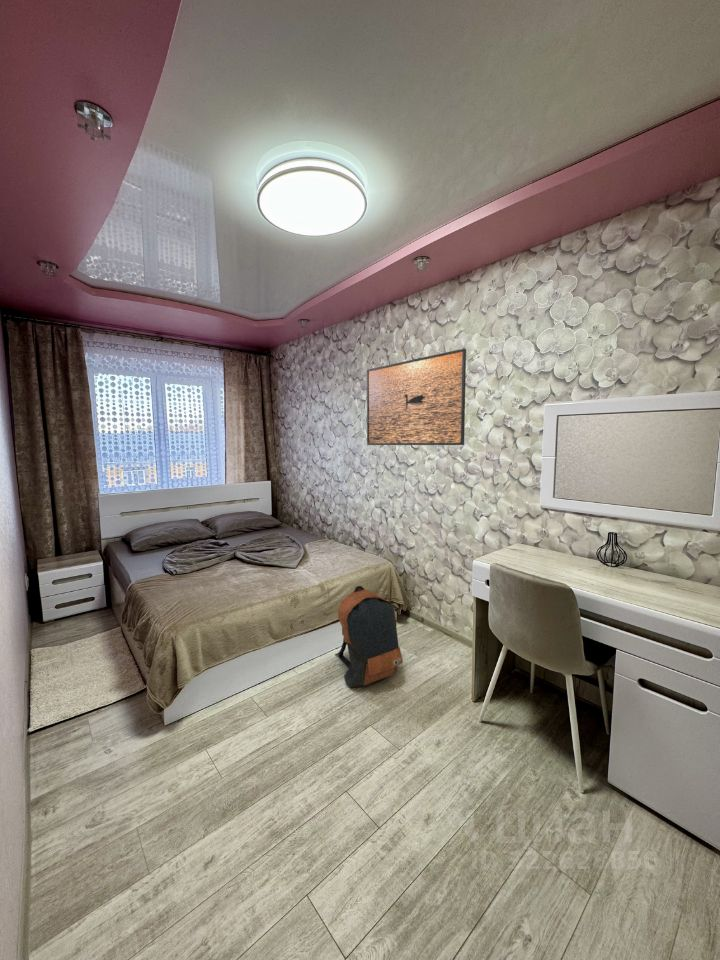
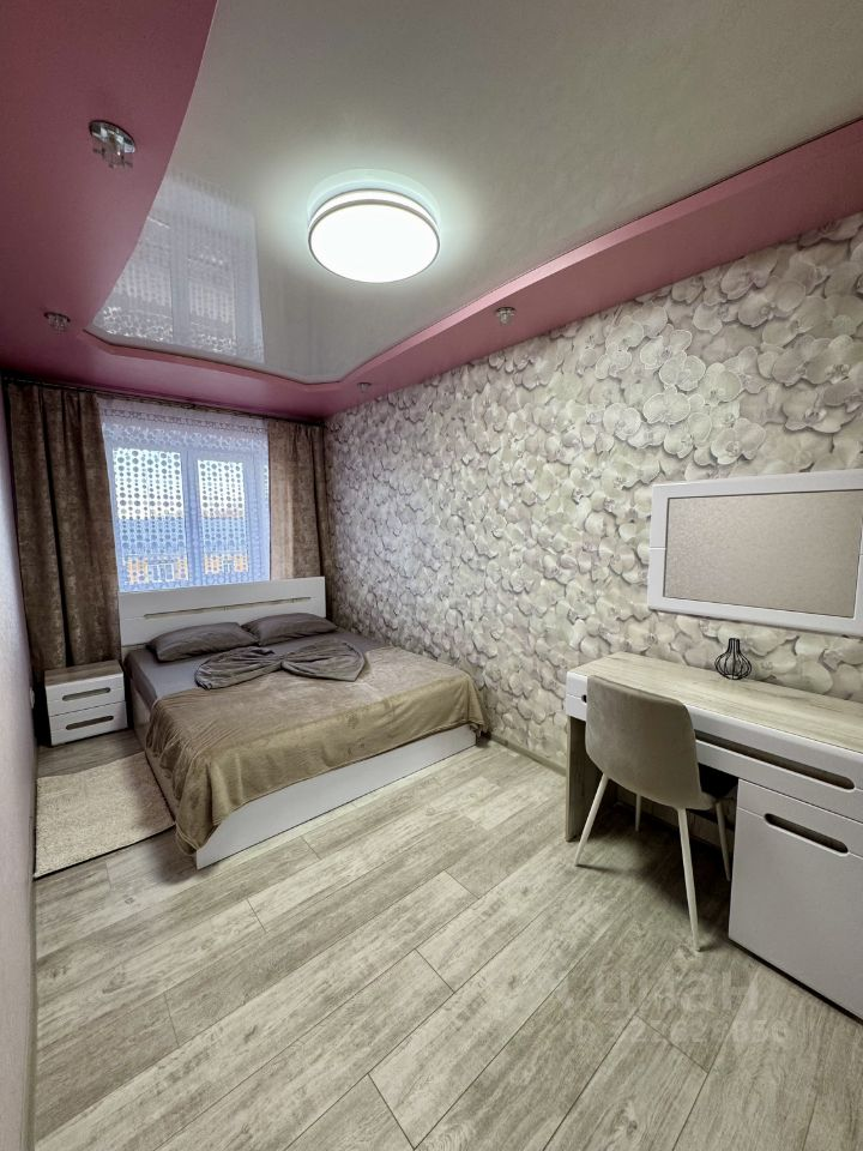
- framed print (410, 403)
- backpack (364, 630)
